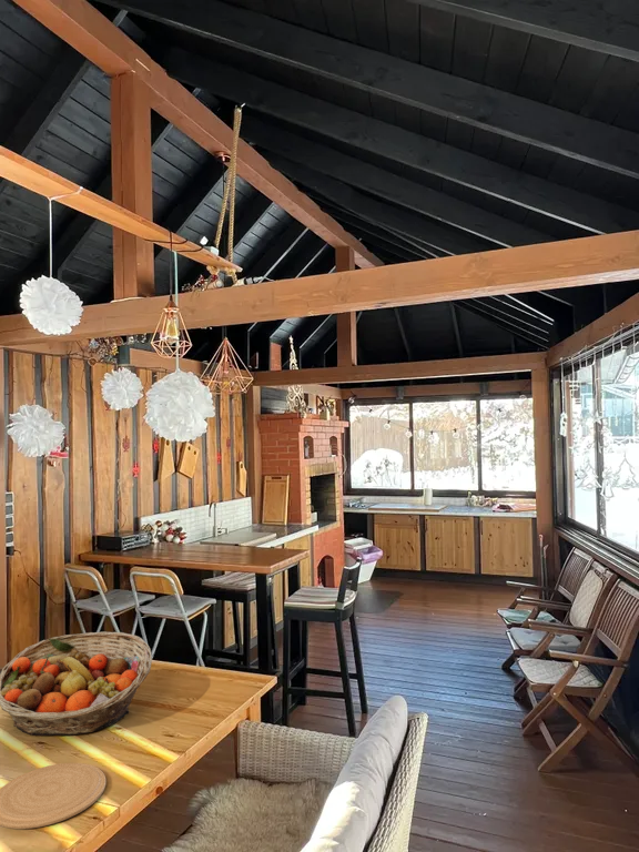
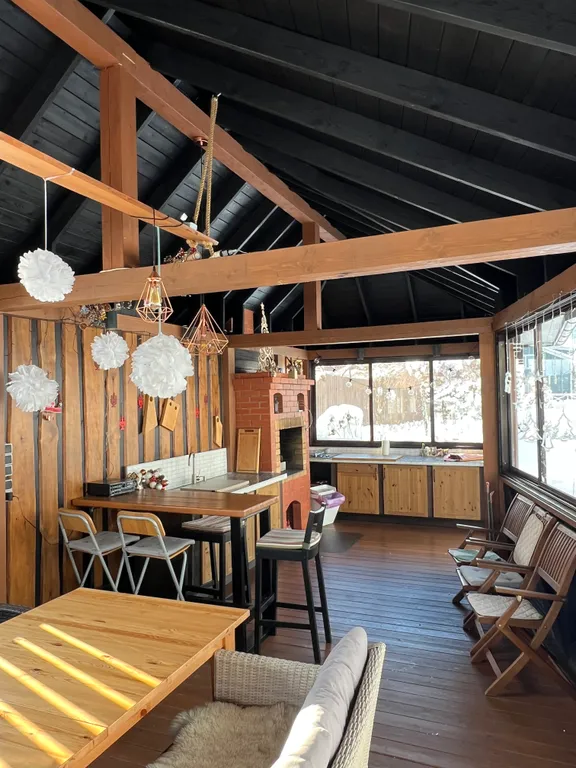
- fruit basket (75, 681)
- plate (49, 791)
